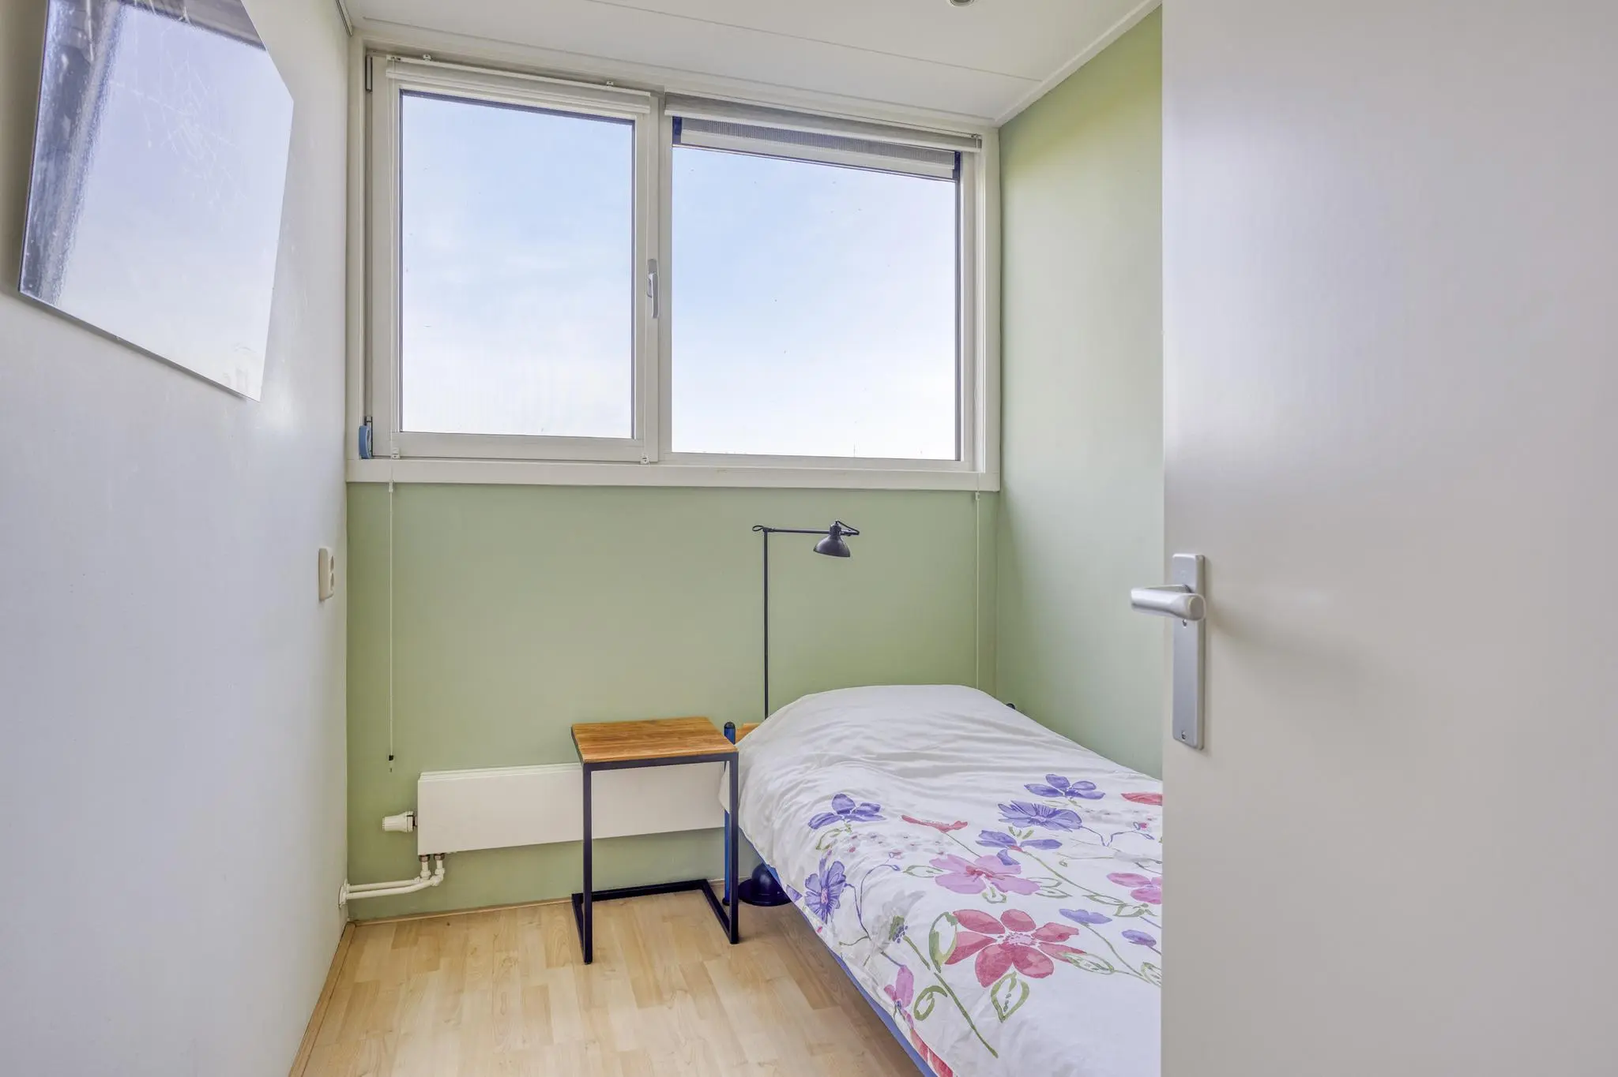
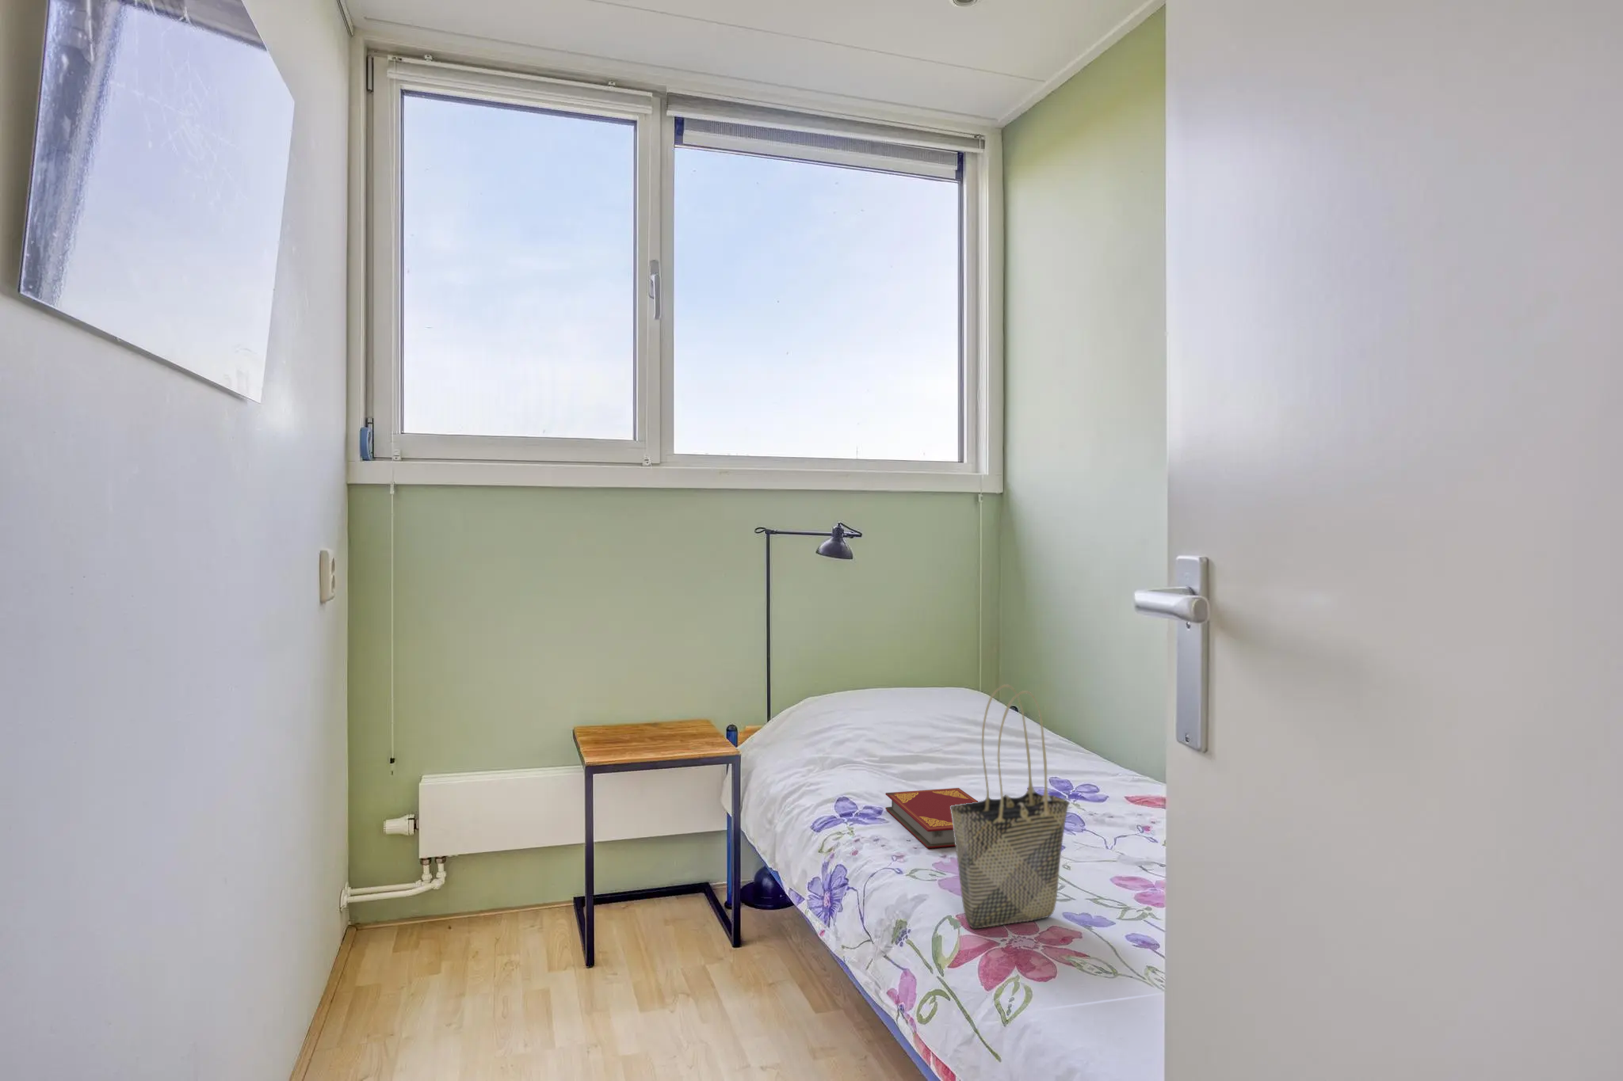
+ hardback book (945, 816)
+ tote bag (1010, 805)
